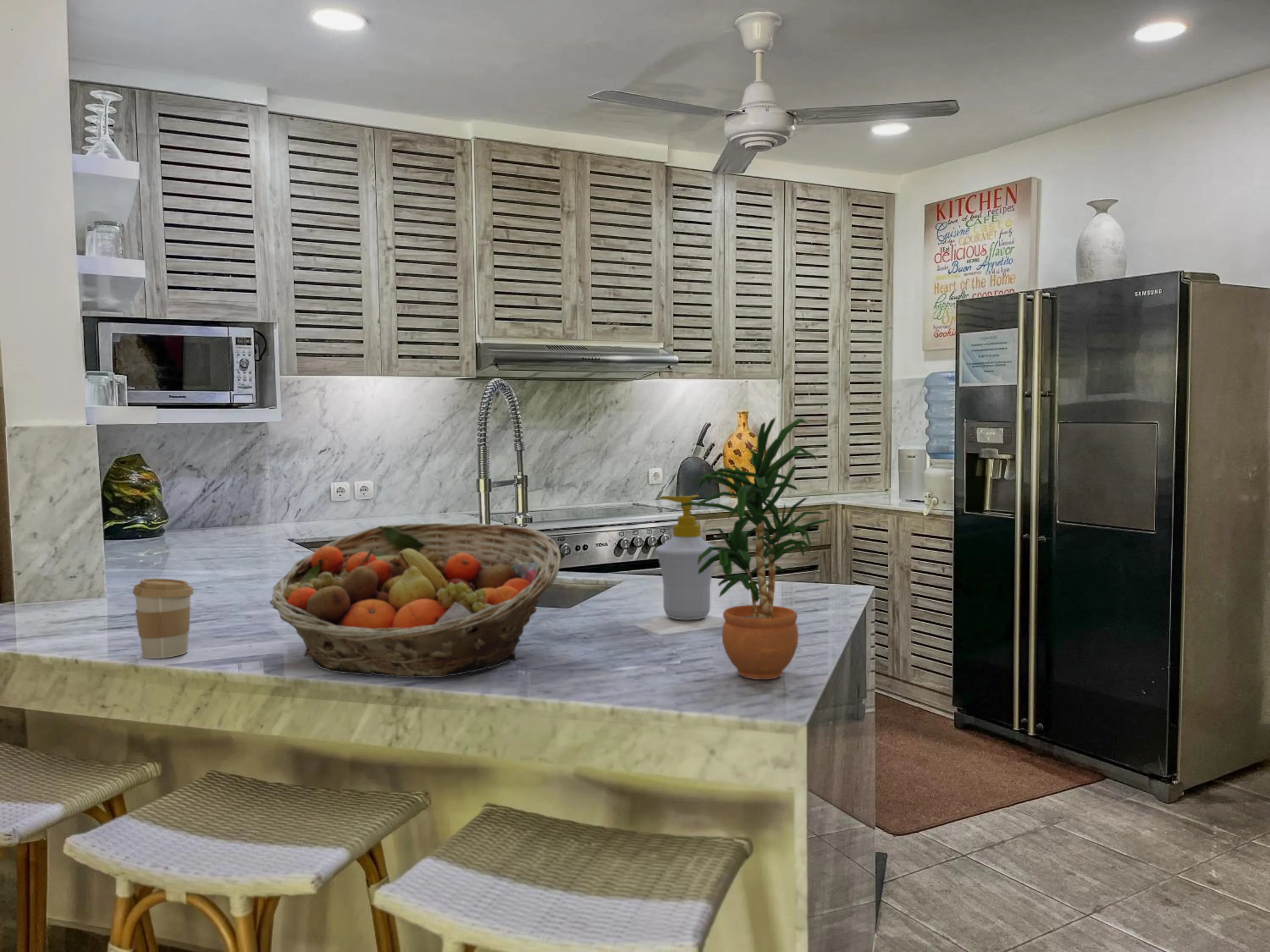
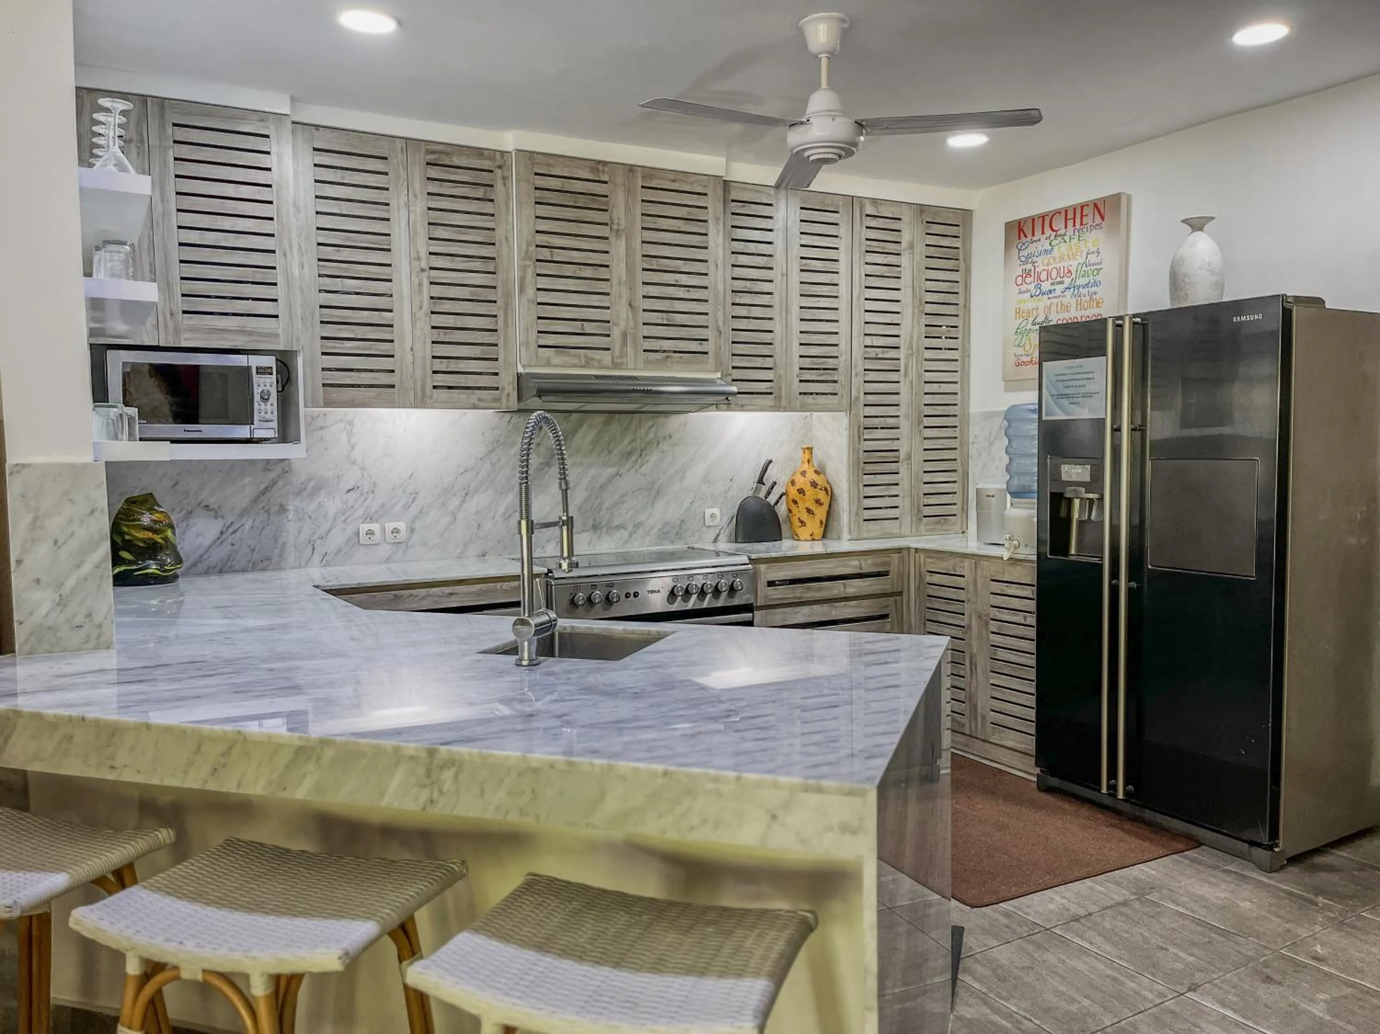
- soap bottle (687, 556)
- fruit basket (419, 593)
- potted plant (756, 548)
- coffee cup (164, 616)
